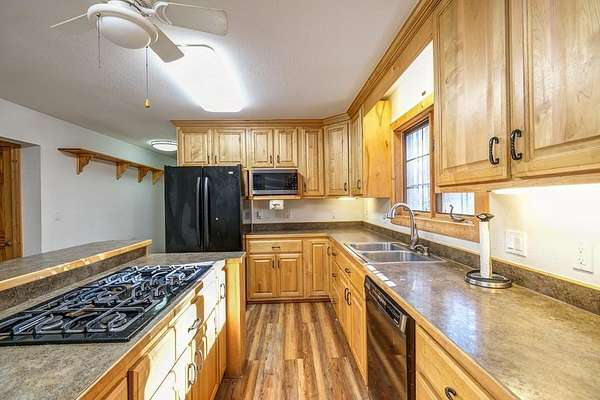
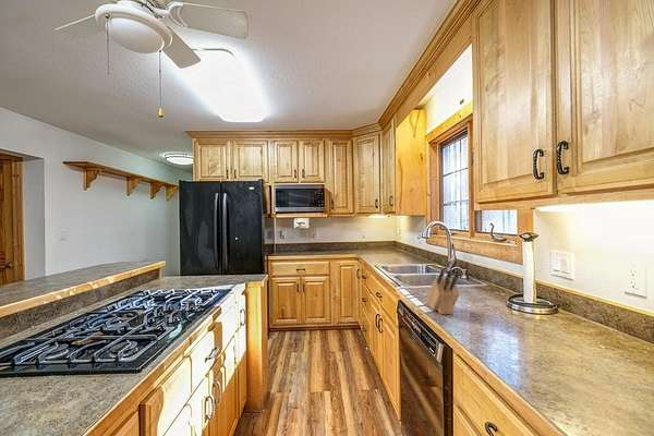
+ knife block (443, 288)
